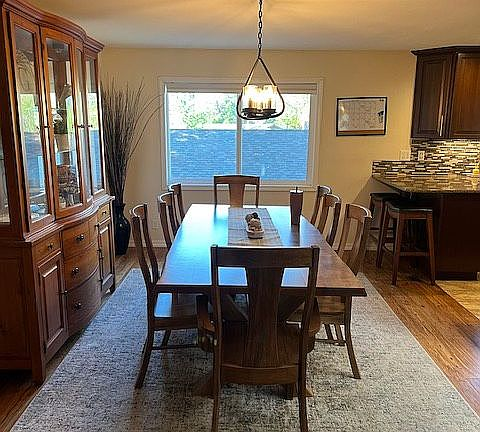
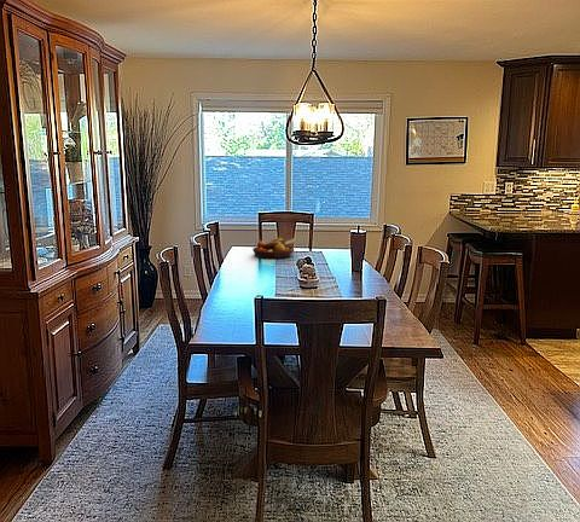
+ fruit bowl (273, 246)
